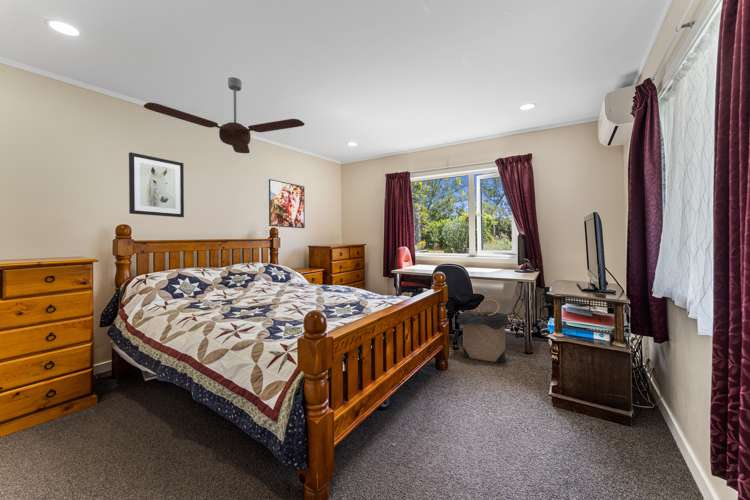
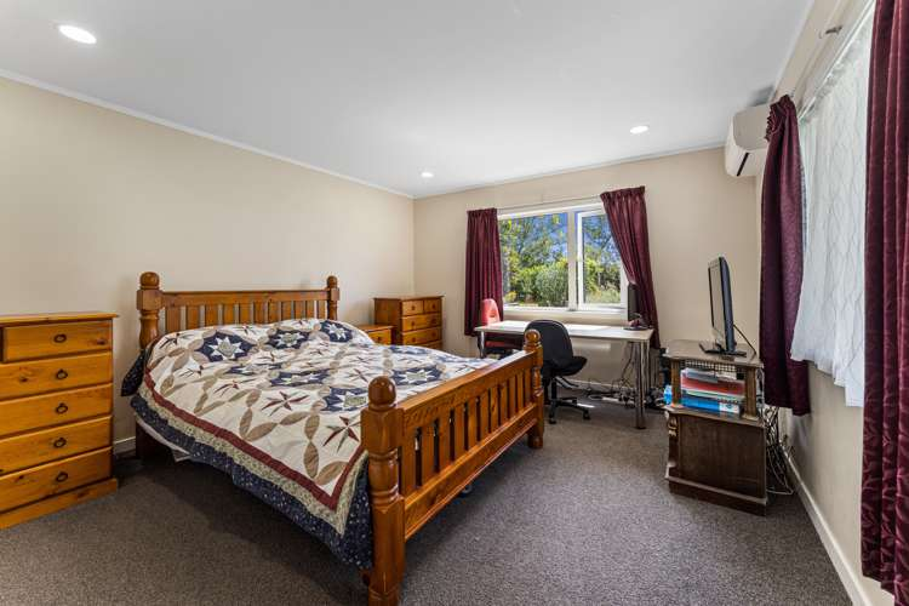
- wall art (158, 186)
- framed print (287, 205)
- ceiling fan (234, 114)
- laundry hamper (482, 328)
